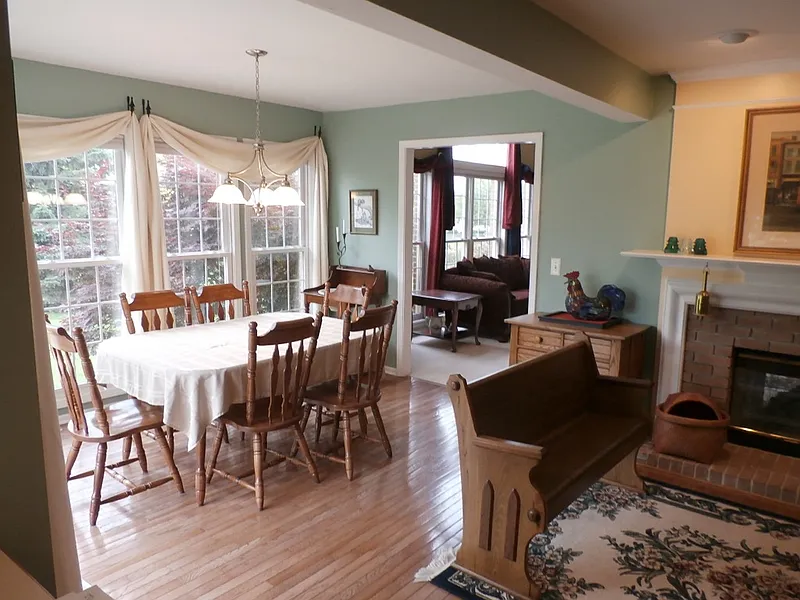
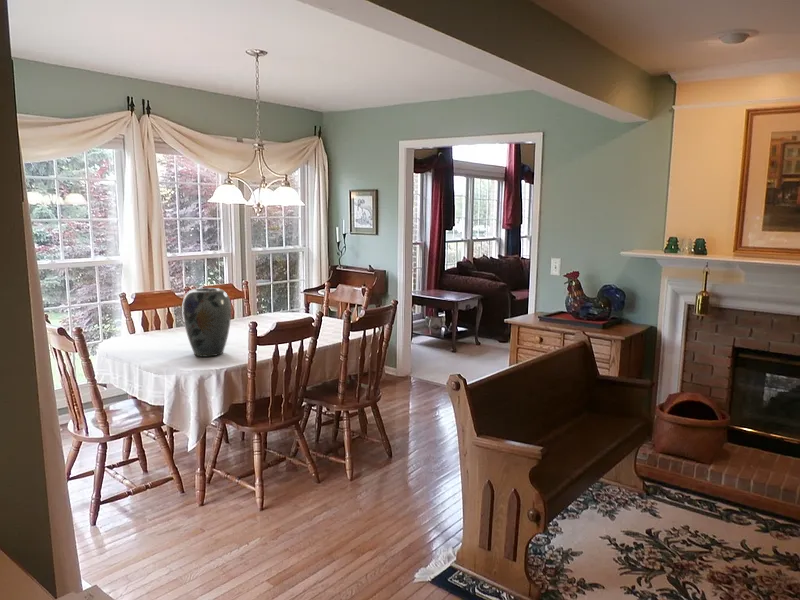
+ vase (207, 321)
